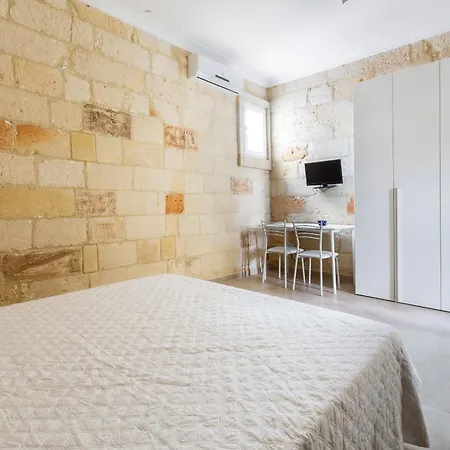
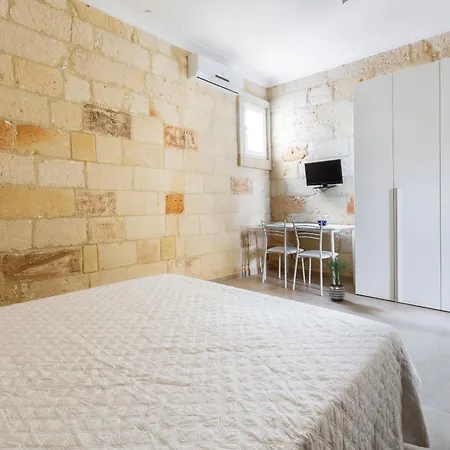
+ potted plant (337, 279)
